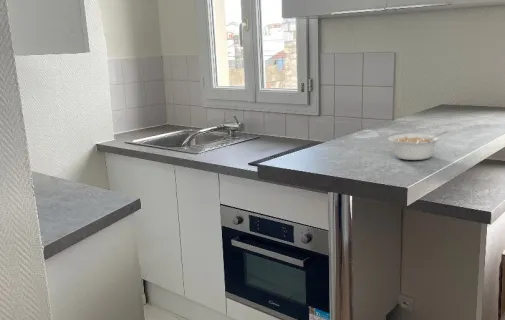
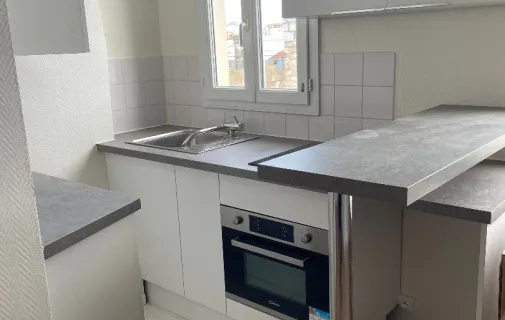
- legume (414, 145)
